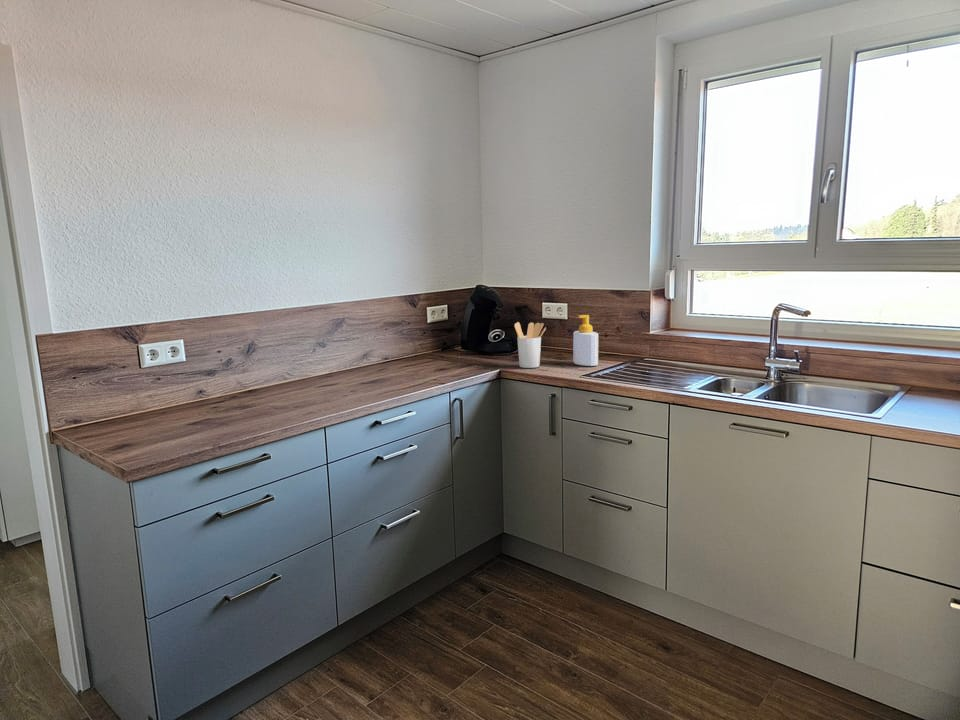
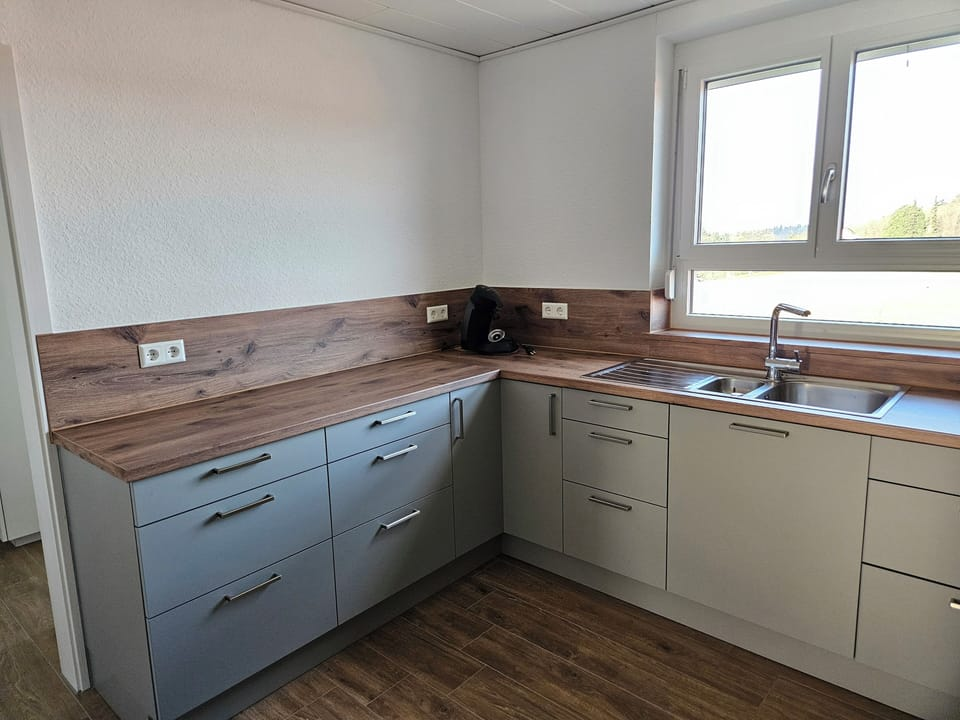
- soap bottle (585, 339)
- utensil holder (531, 343)
